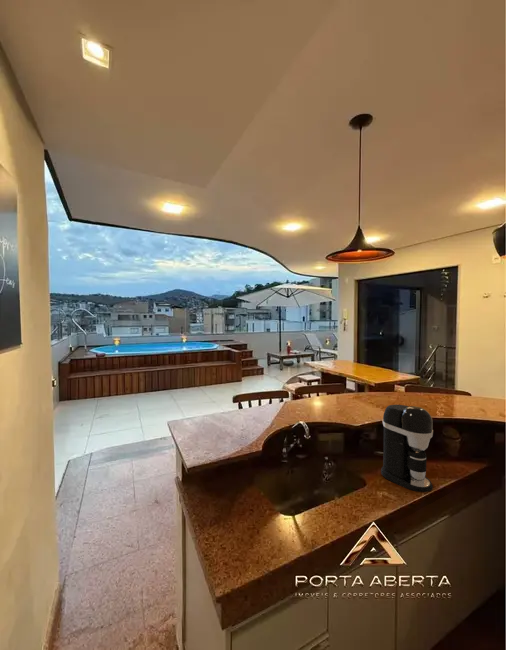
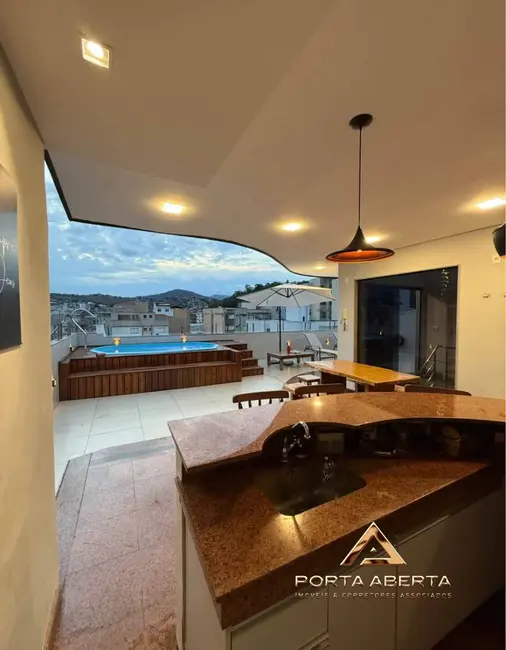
- coffee maker (406, 442)
